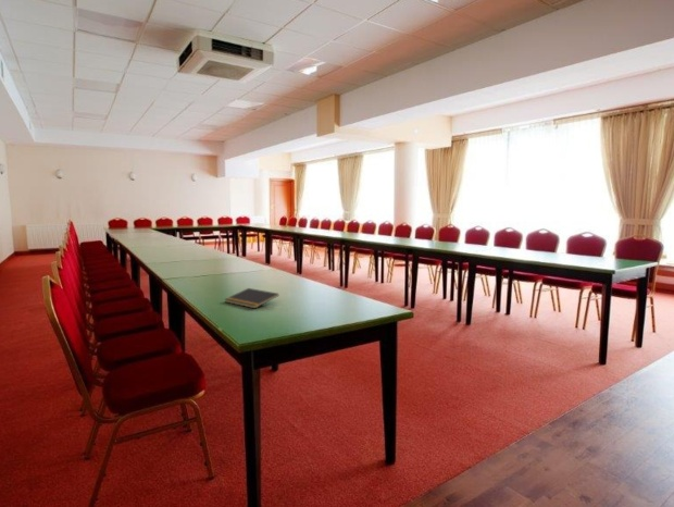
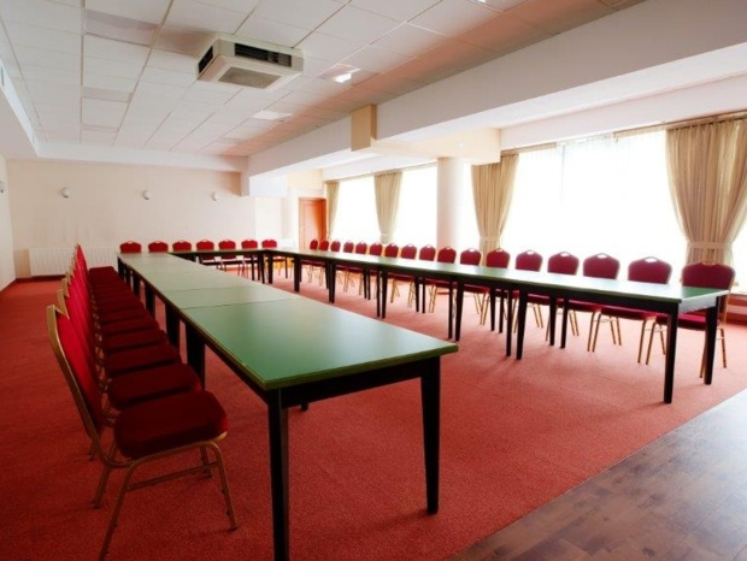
- notepad (251, 297)
